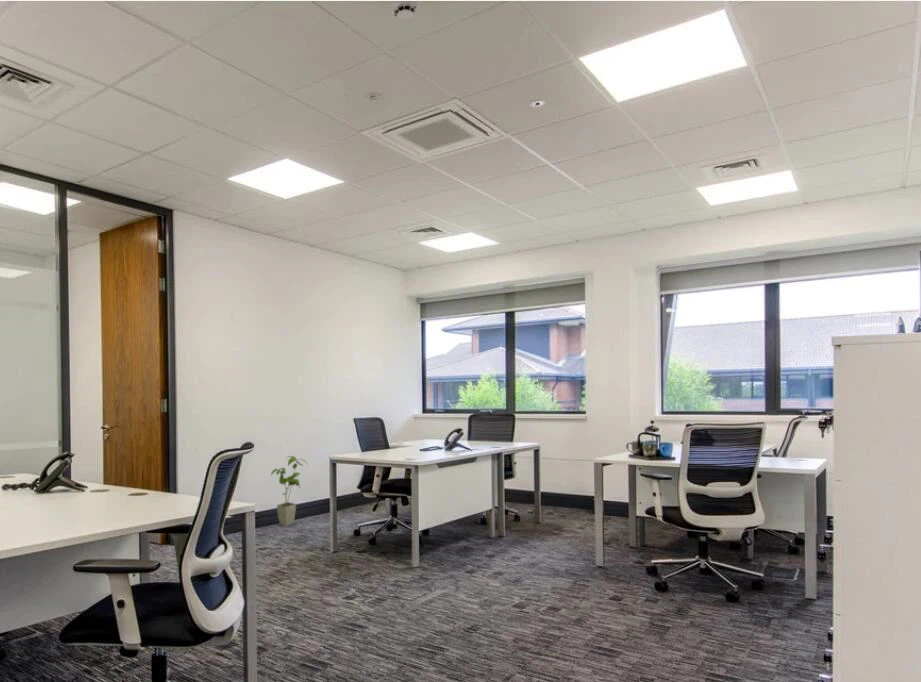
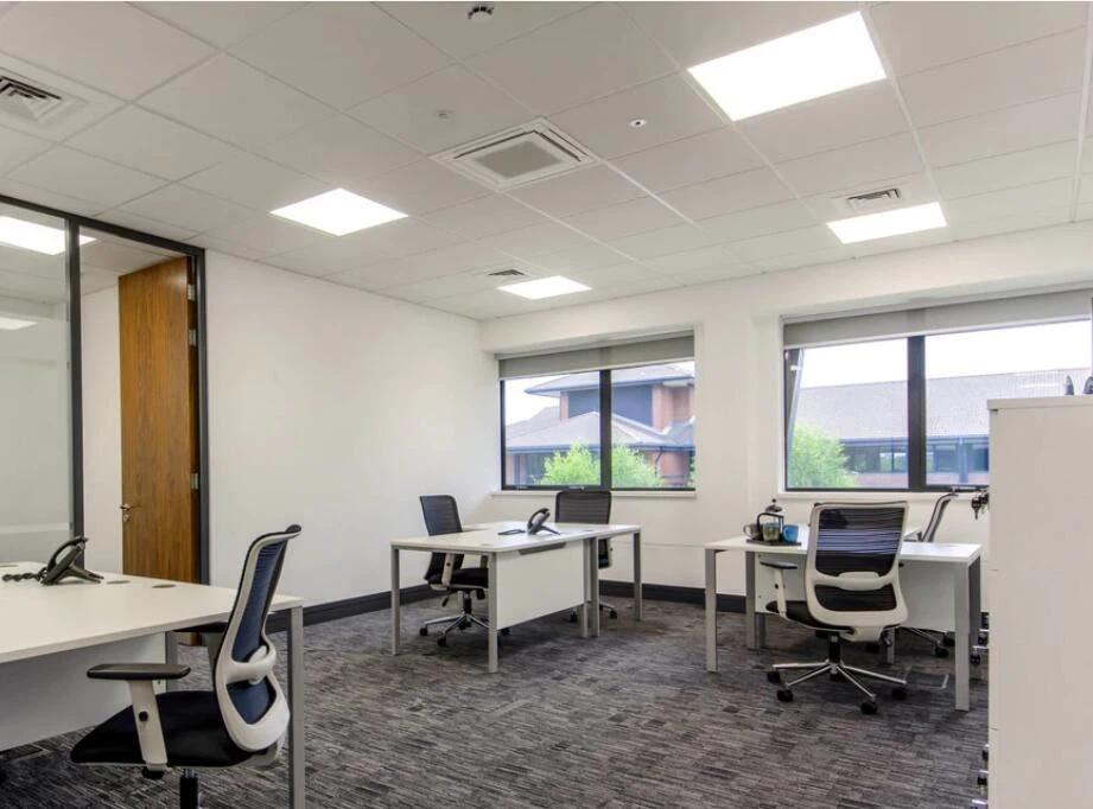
- house plant (290, 489)
